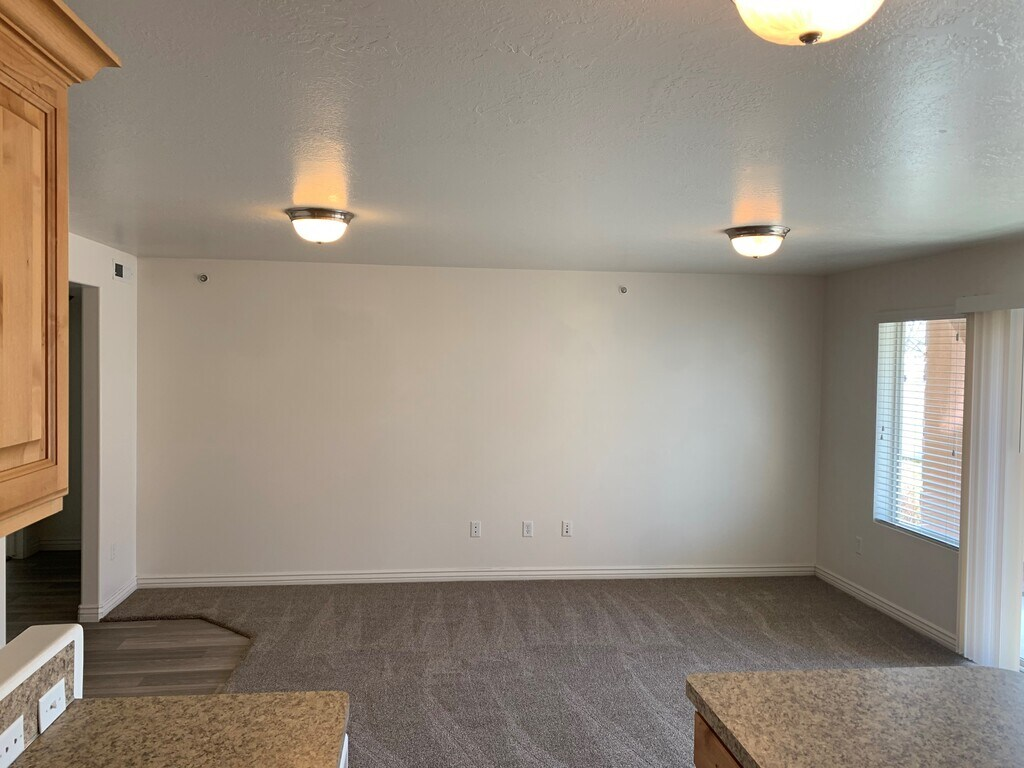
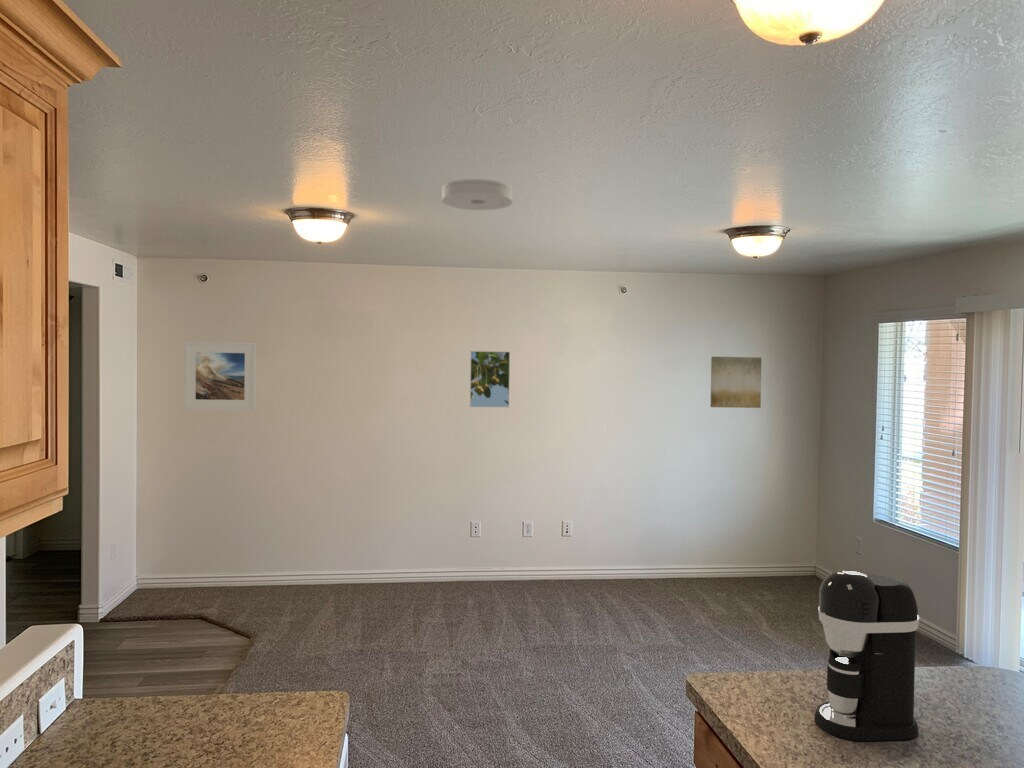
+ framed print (220, 376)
+ wall art (736, 382)
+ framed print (489, 379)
+ smoke detector (477, 195)
+ coffee maker (867, 648)
